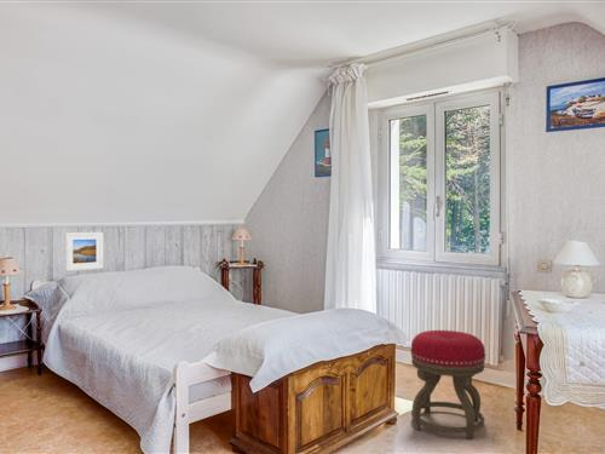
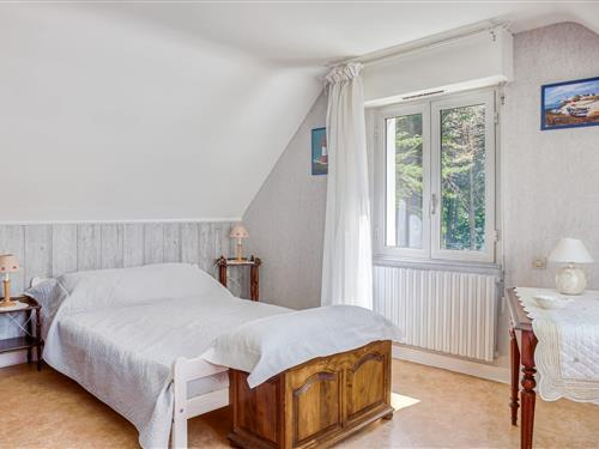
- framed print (83, 251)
- stool (446, 374)
